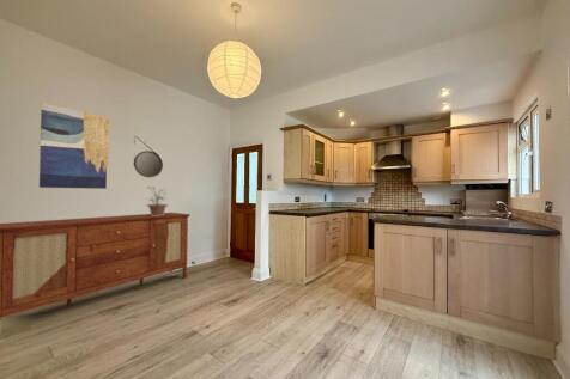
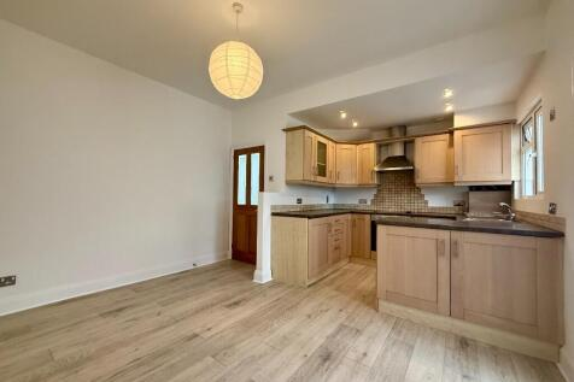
- home mirror (148, 158)
- potted plant (156, 200)
- sideboard (109, 256)
- wall art (77, 149)
